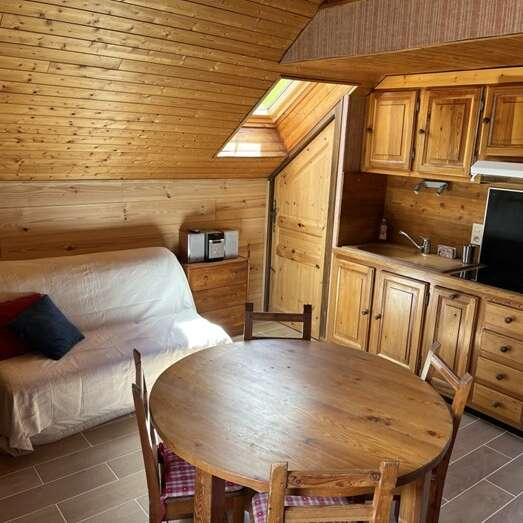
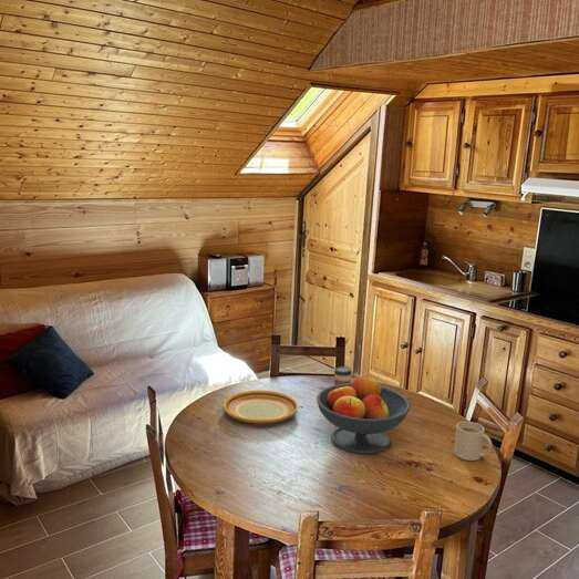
+ fruit bowl (362, 413)
+ plate (260, 409)
+ mug (471, 442)
+ coffee cup (342, 382)
